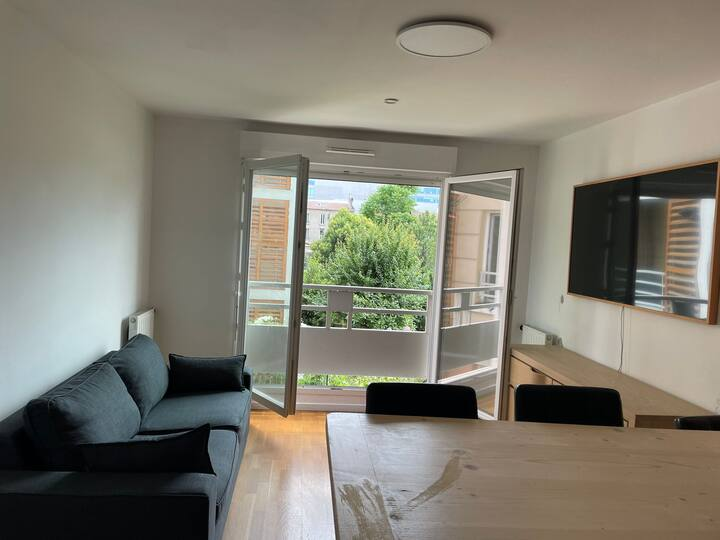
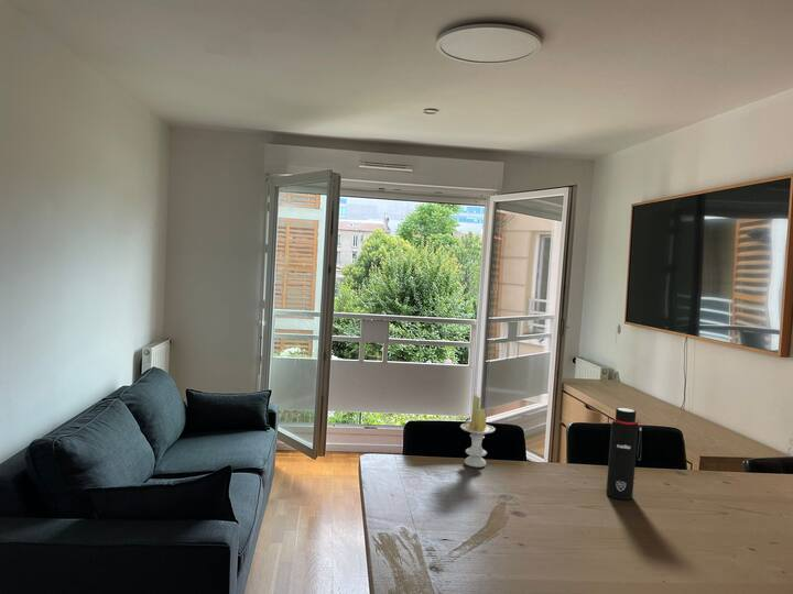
+ water bottle (624, 452)
+ candle (477, 429)
